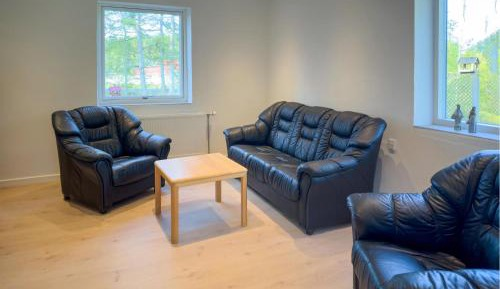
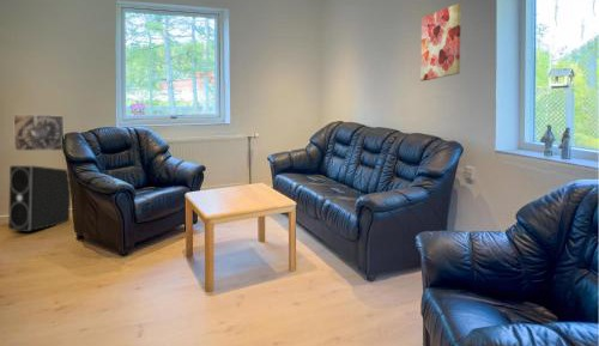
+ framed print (40, 133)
+ stereo (41, 195)
+ wall art (440, 44)
